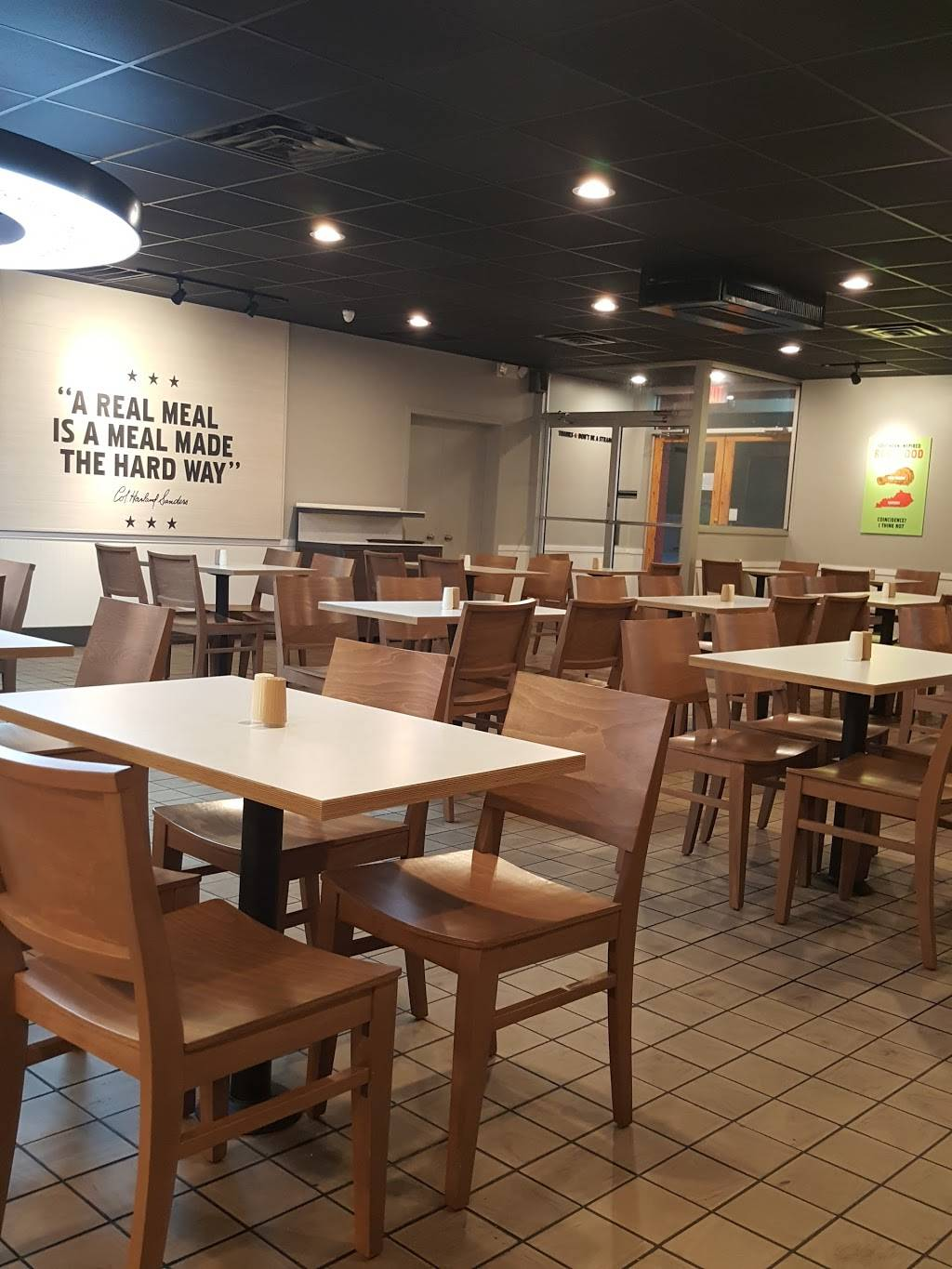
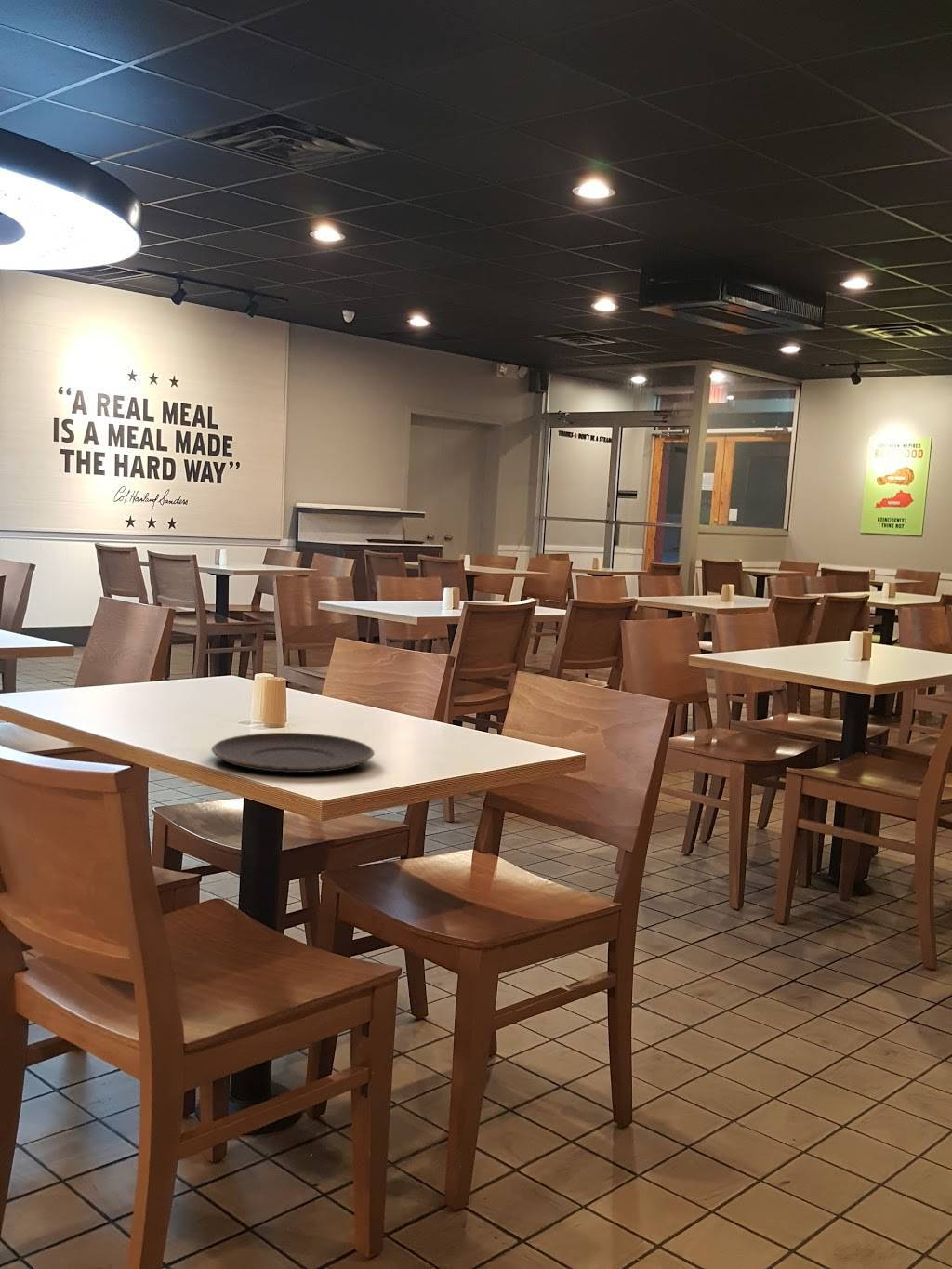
+ plate (293, 754)
